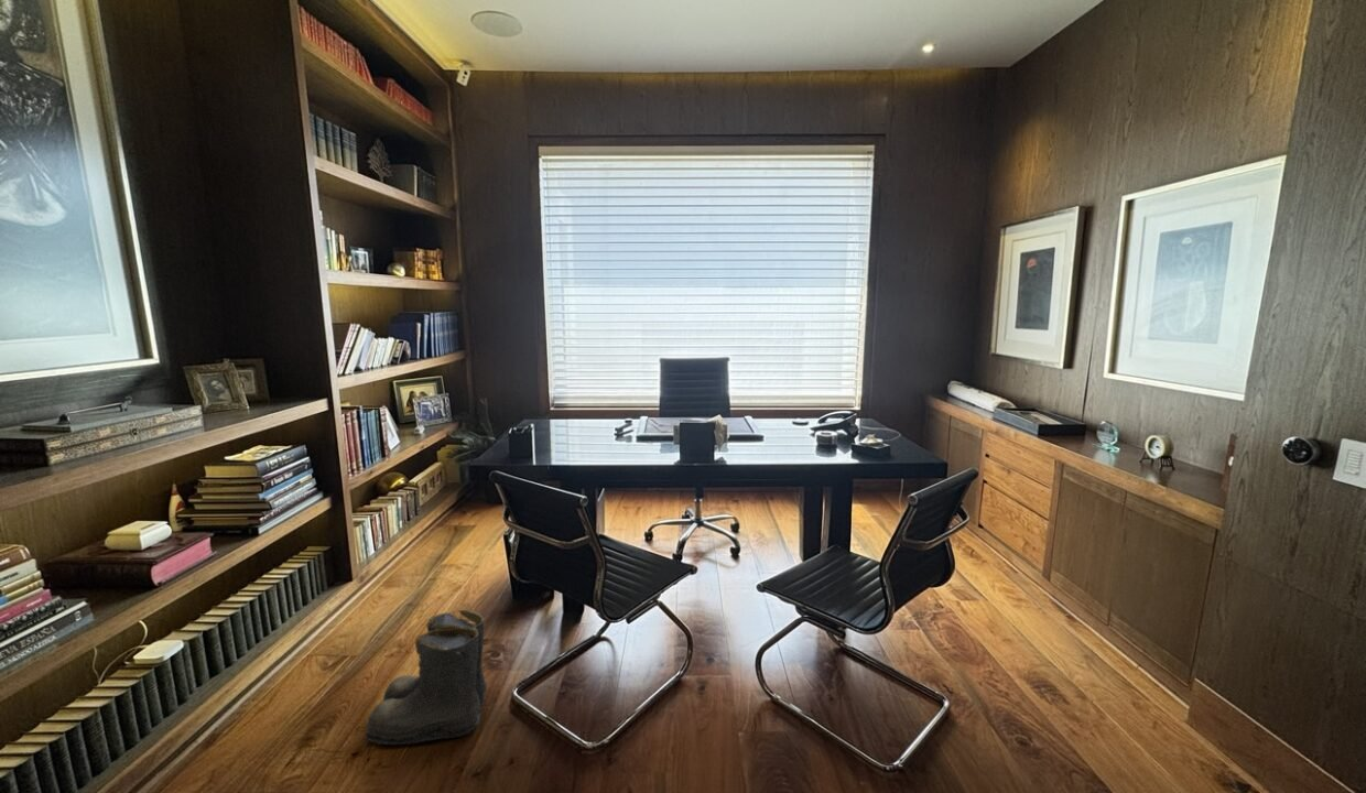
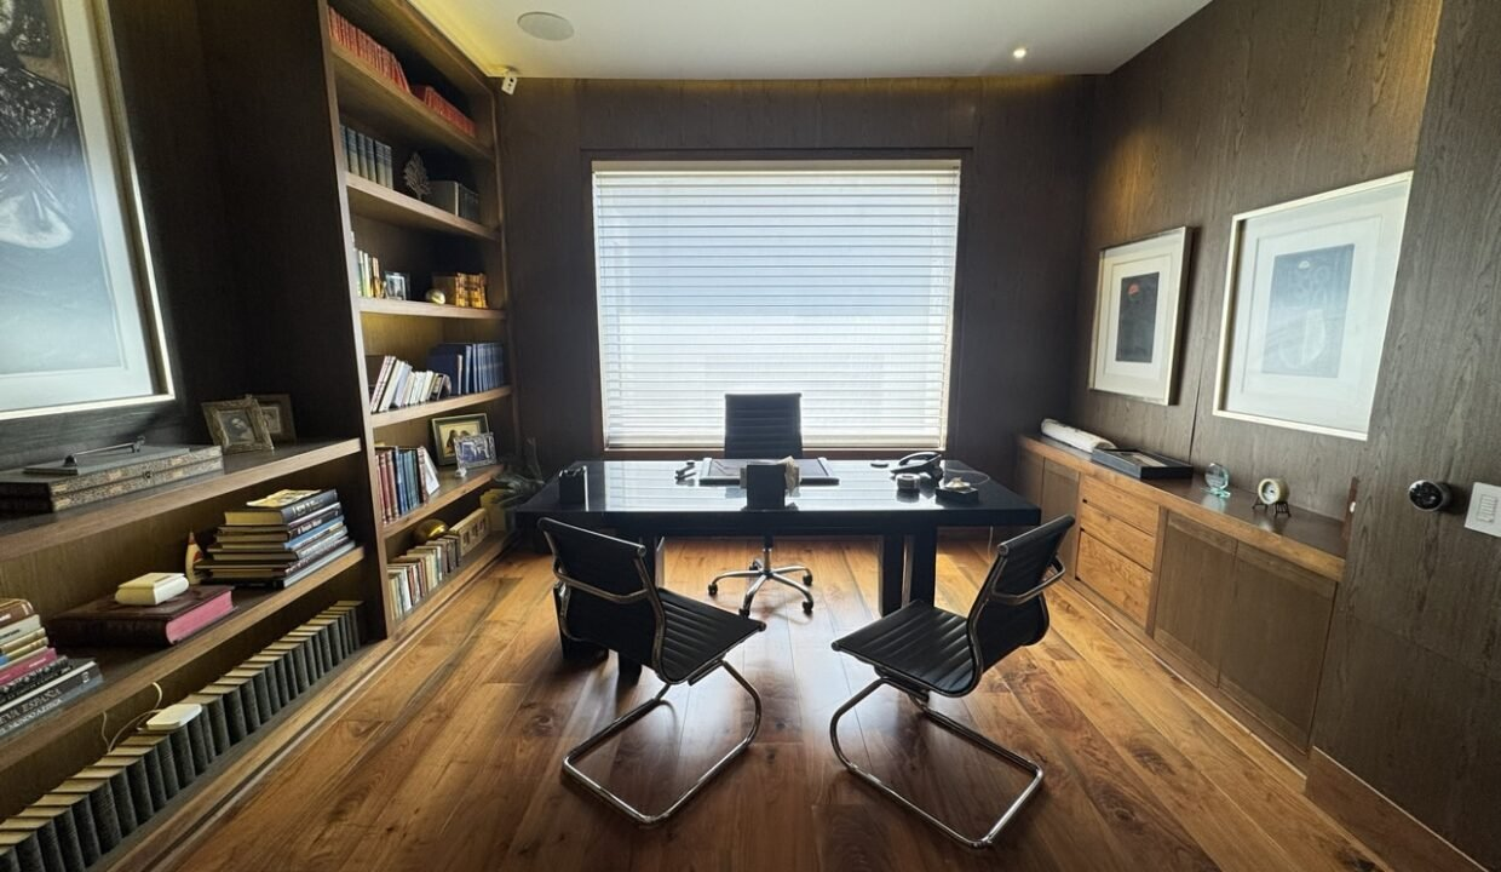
- boots (427, 671)
